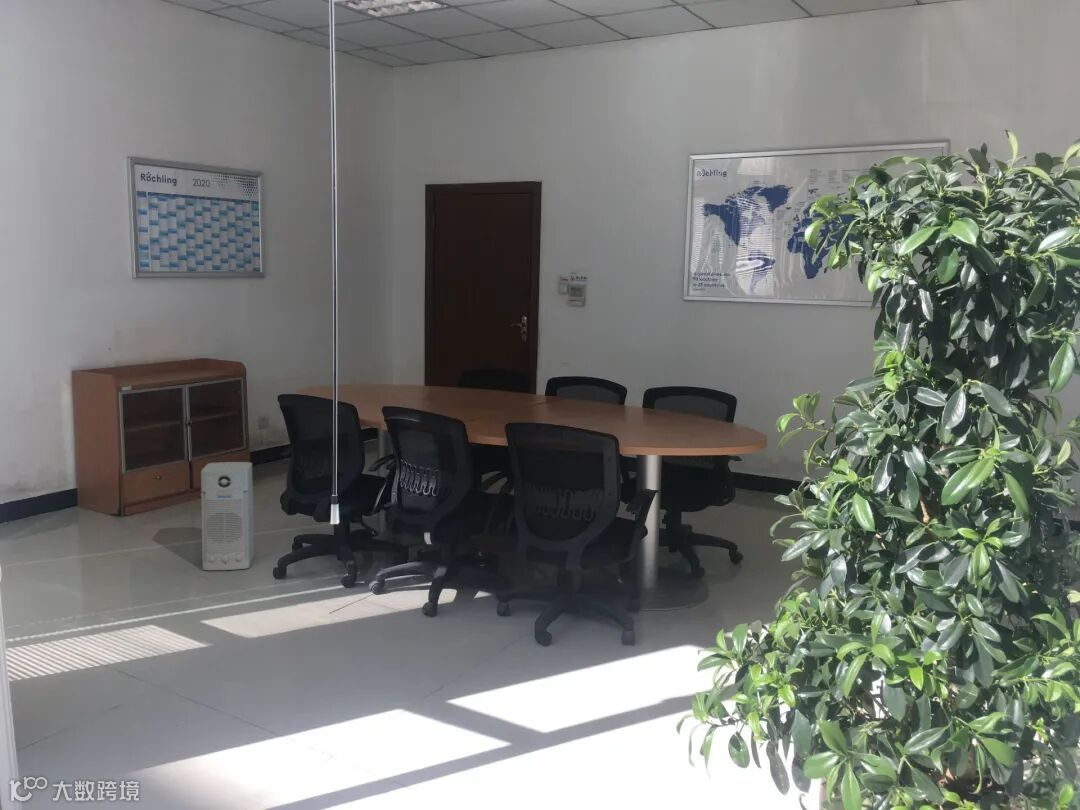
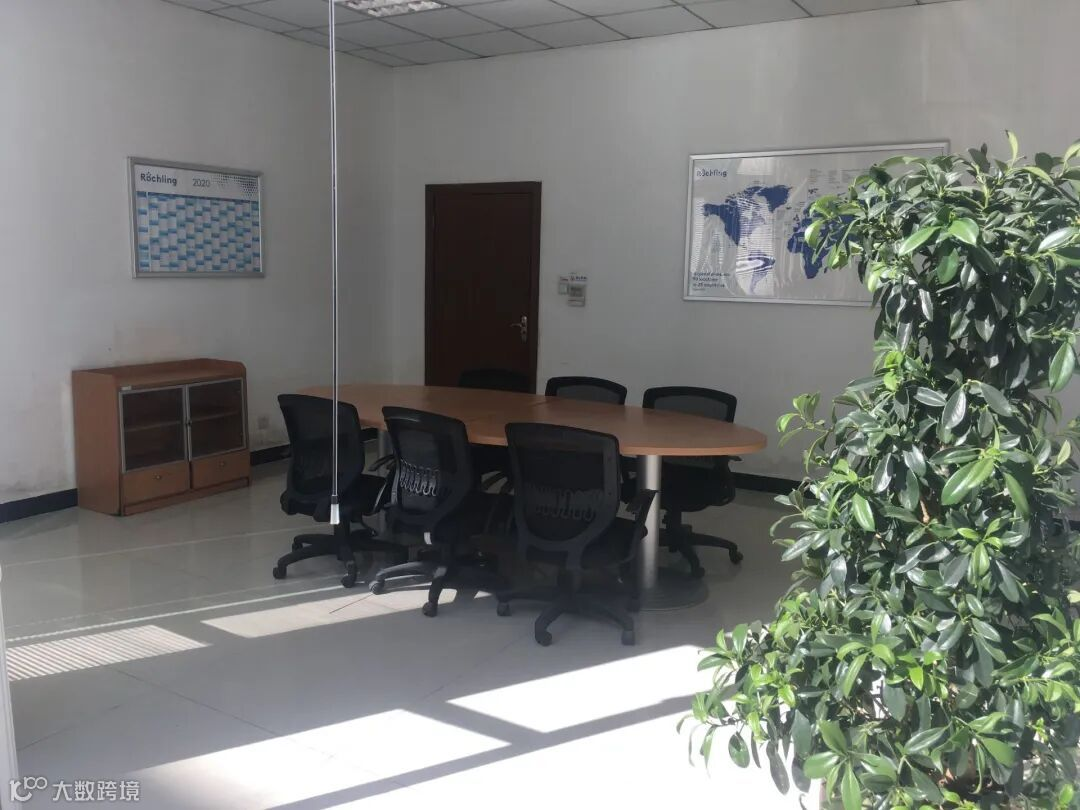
- air purifier (228, 514)
